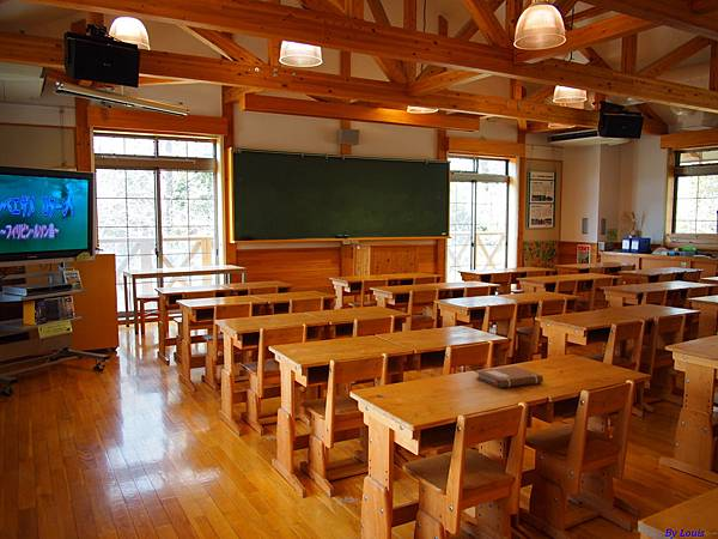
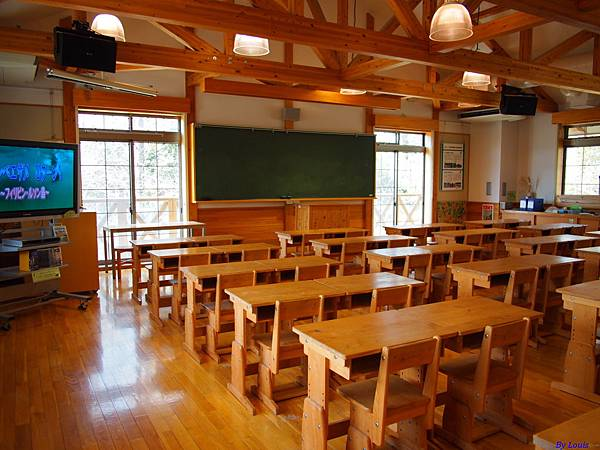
- notebook (507, 376)
